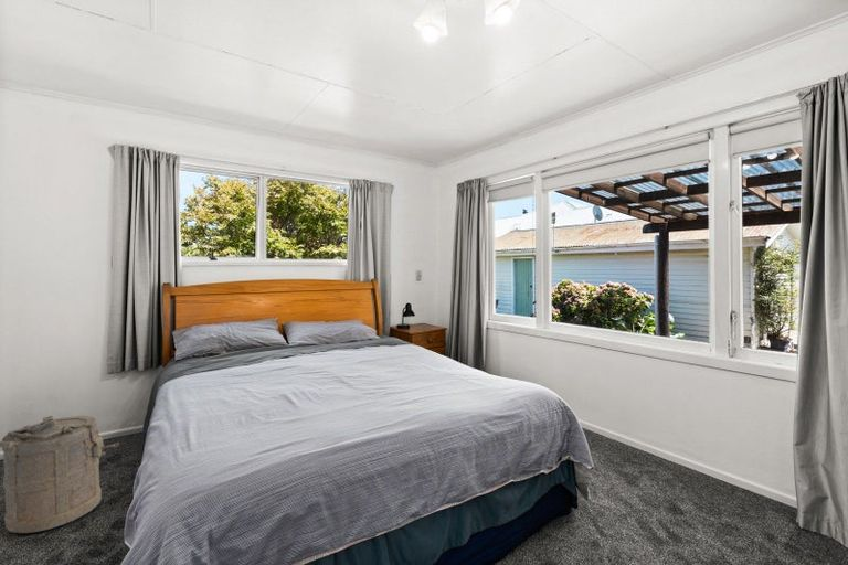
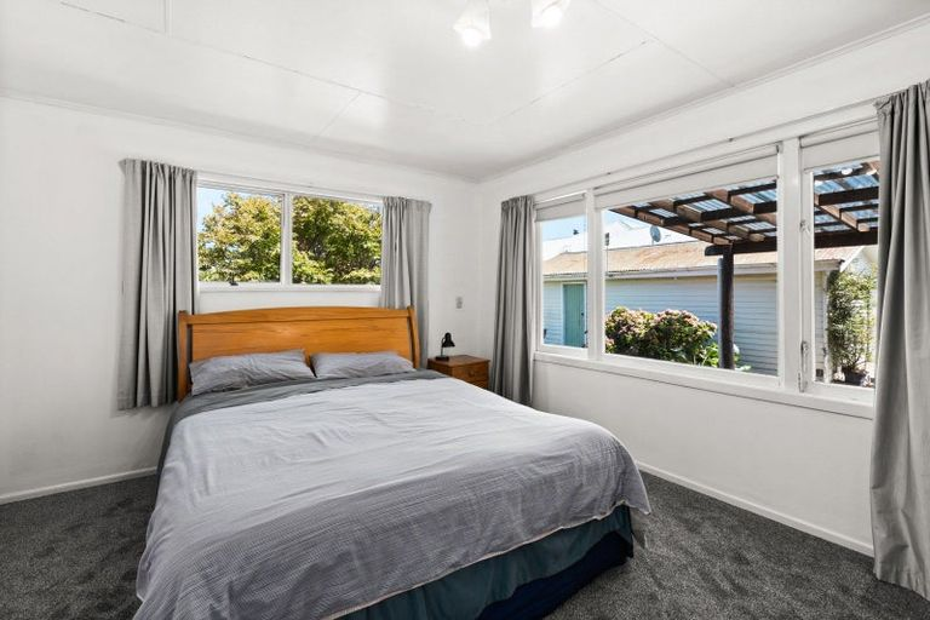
- laundry hamper (55, 463)
